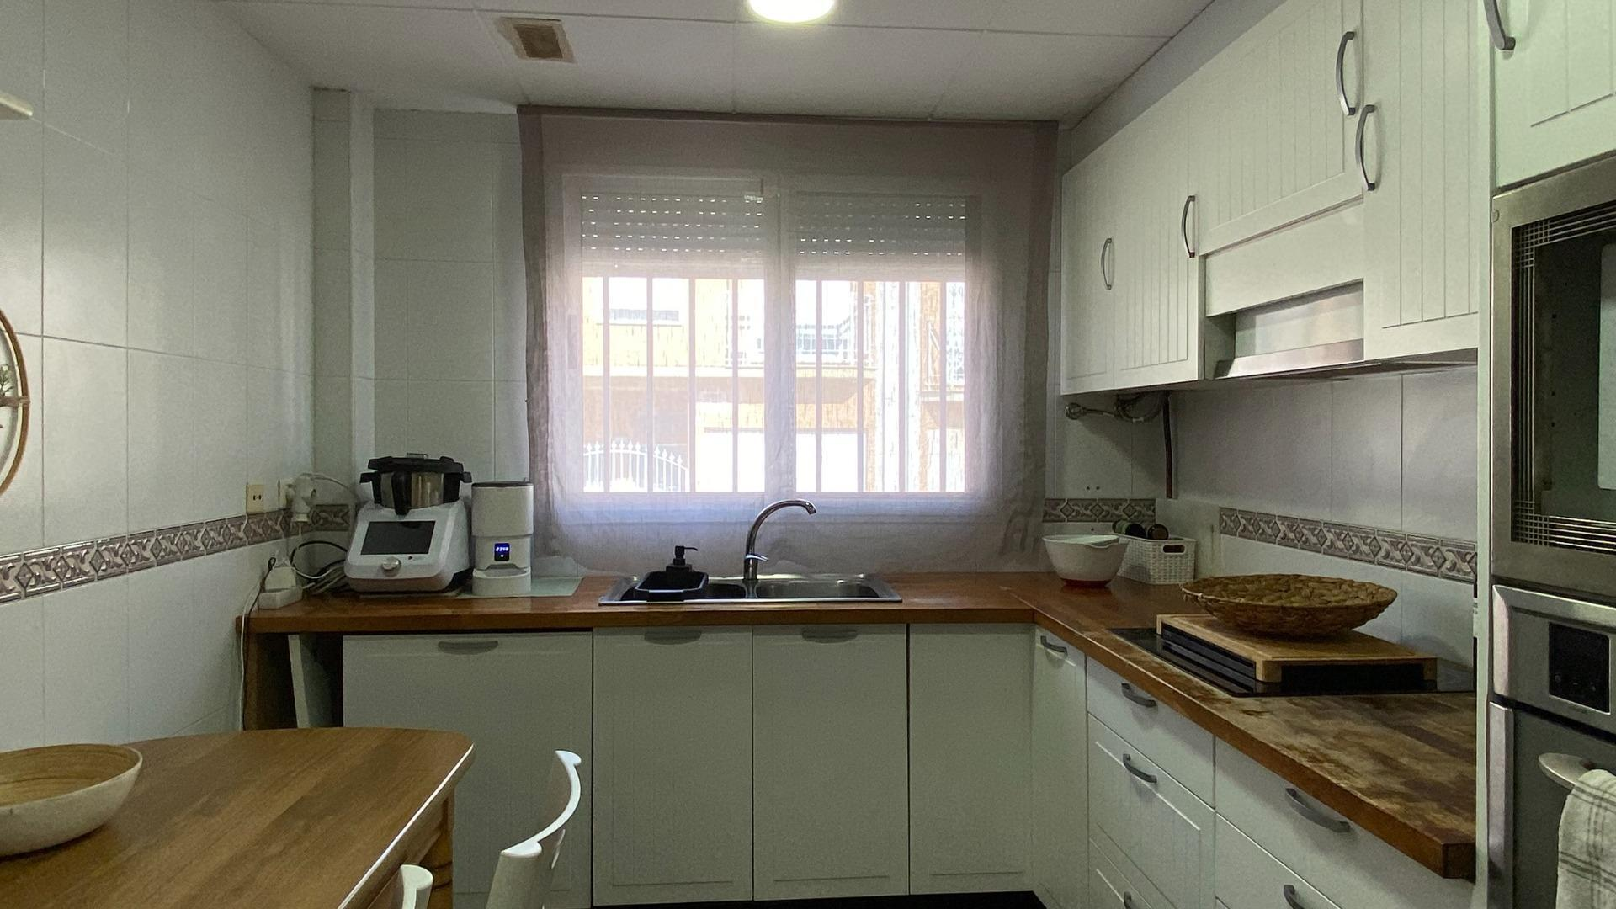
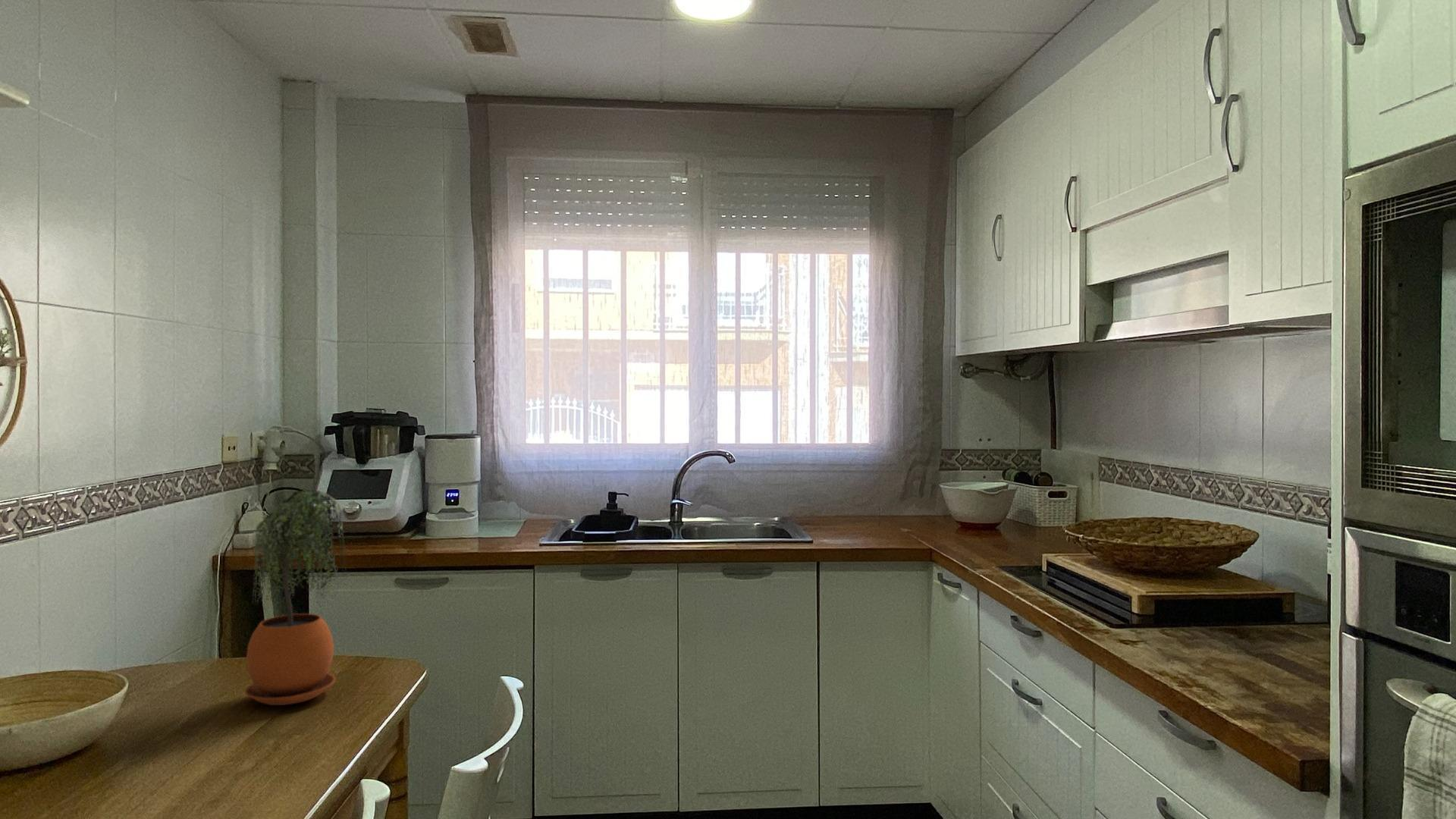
+ potted plant (295, 590)
